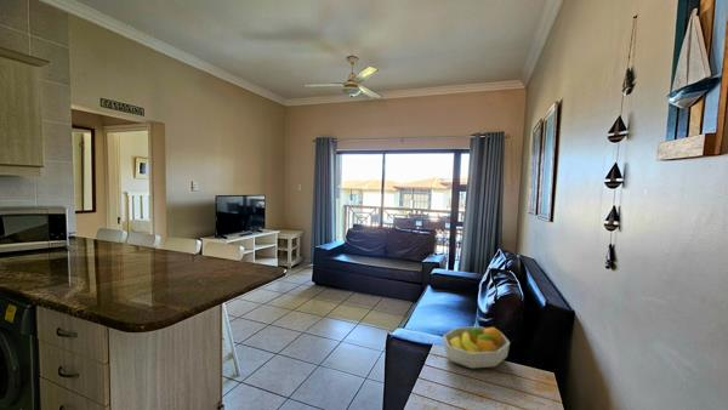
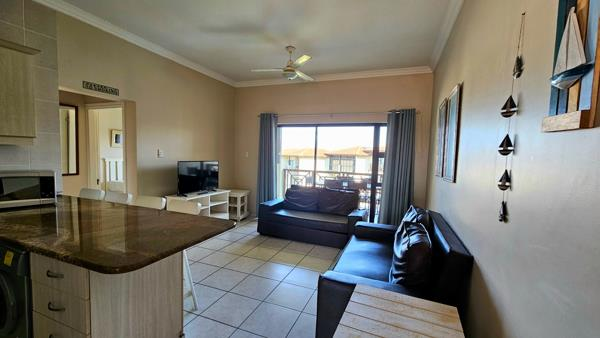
- fruit bowl (476, 343)
